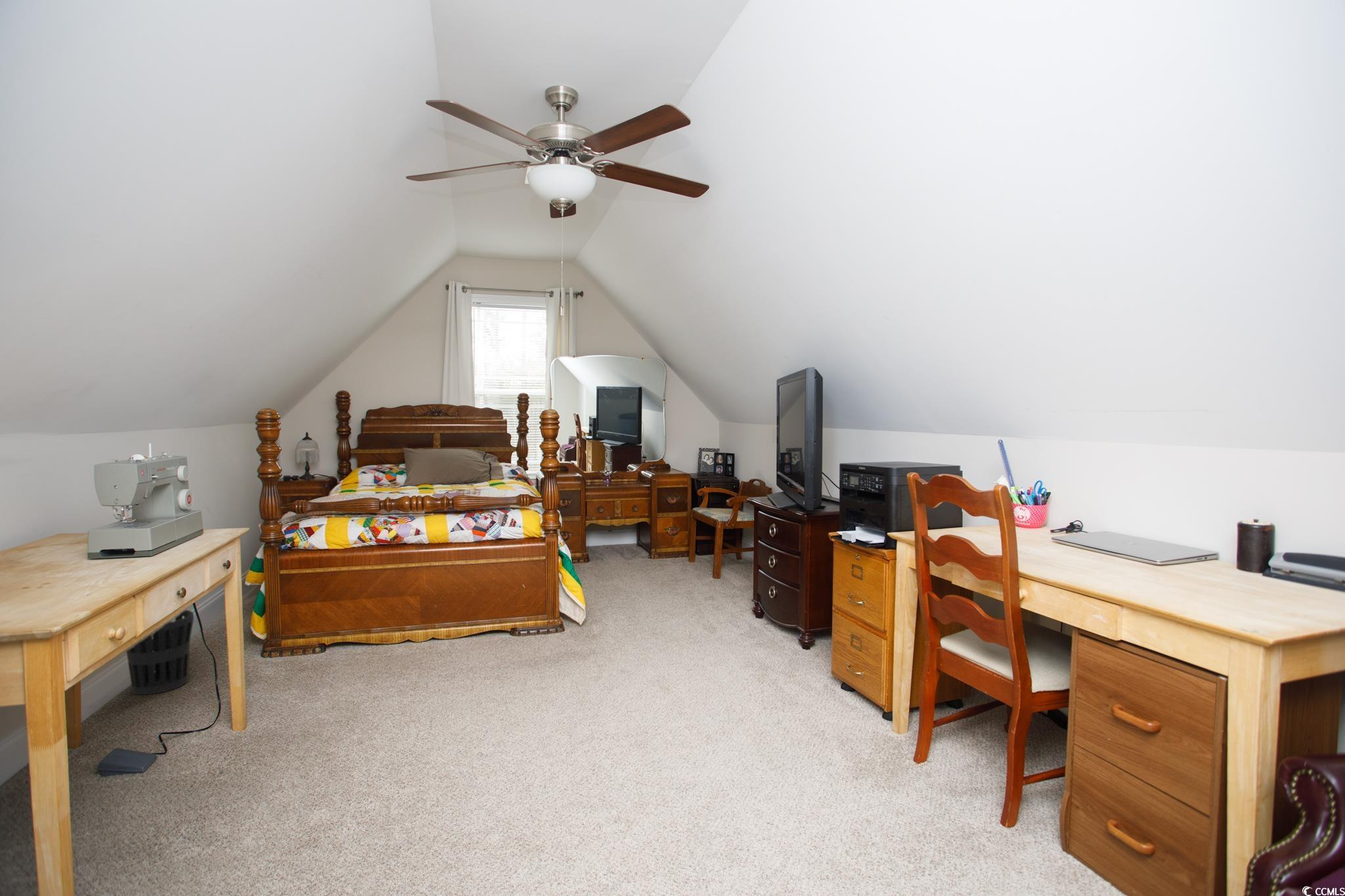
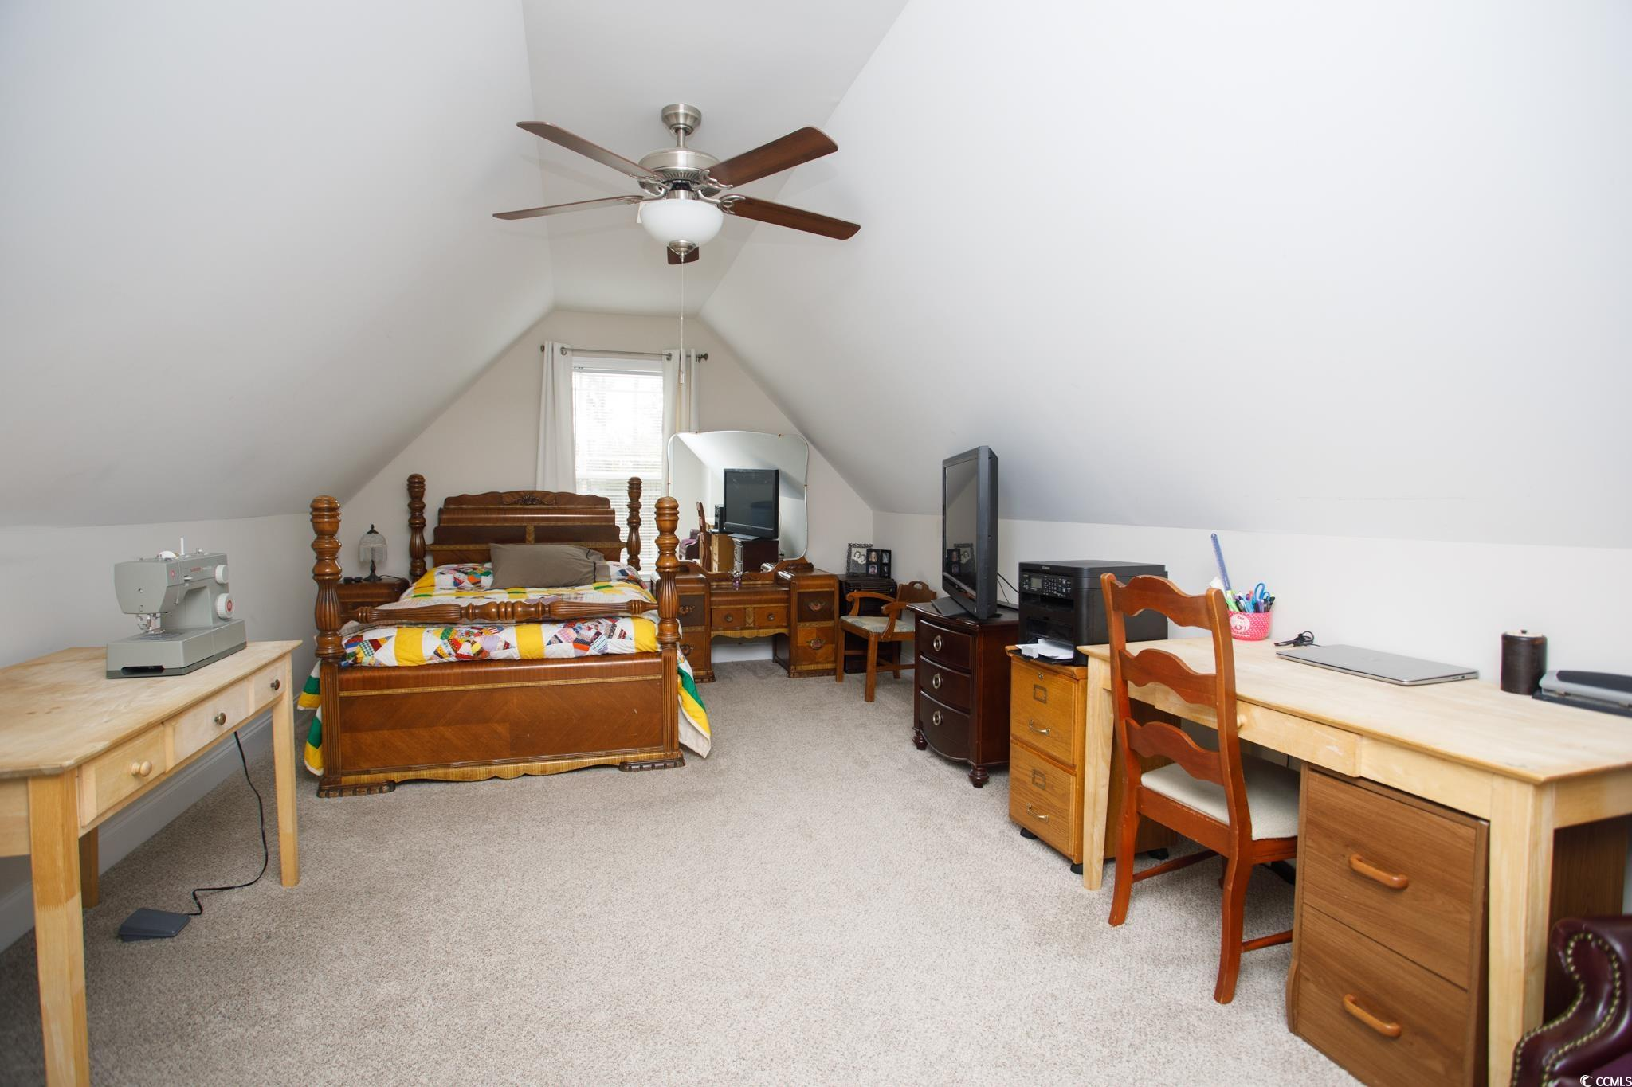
- wastebasket (159, 651)
